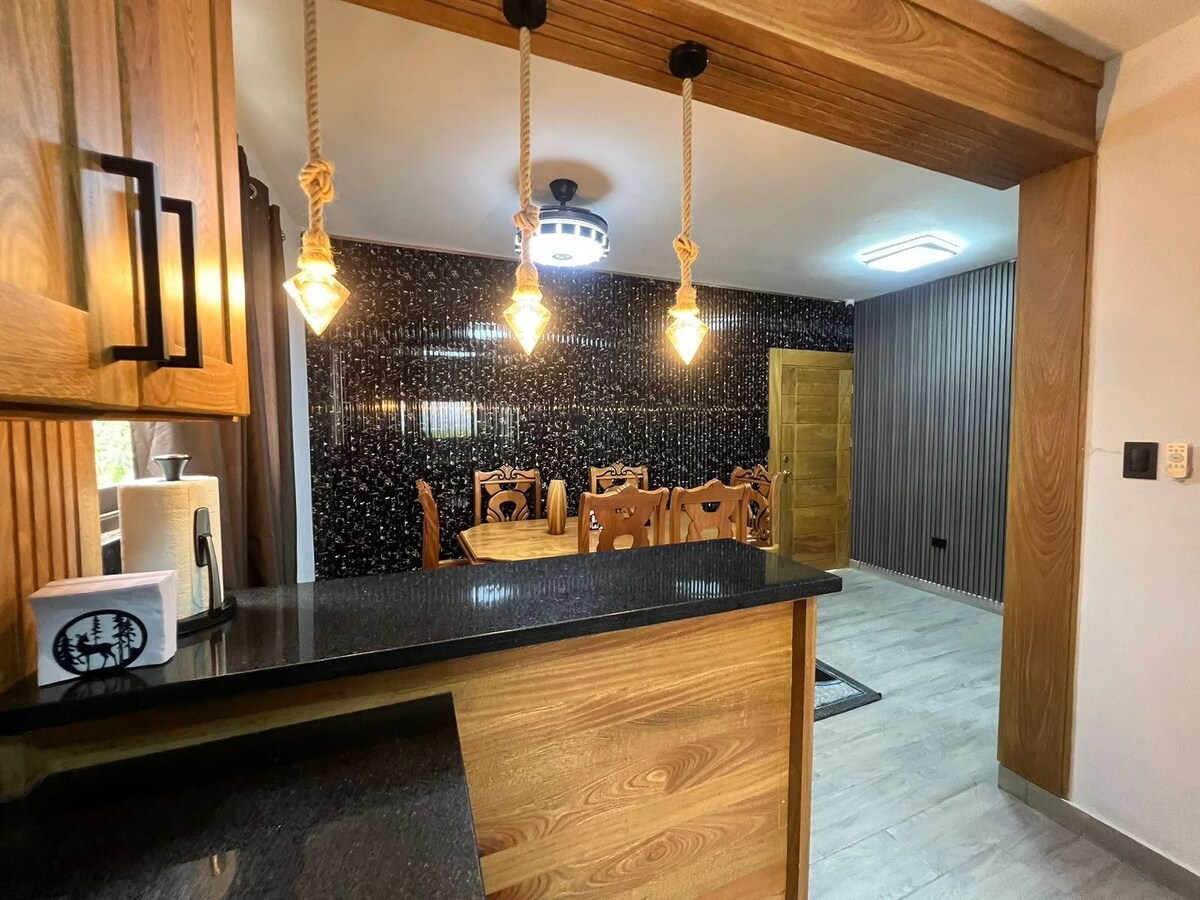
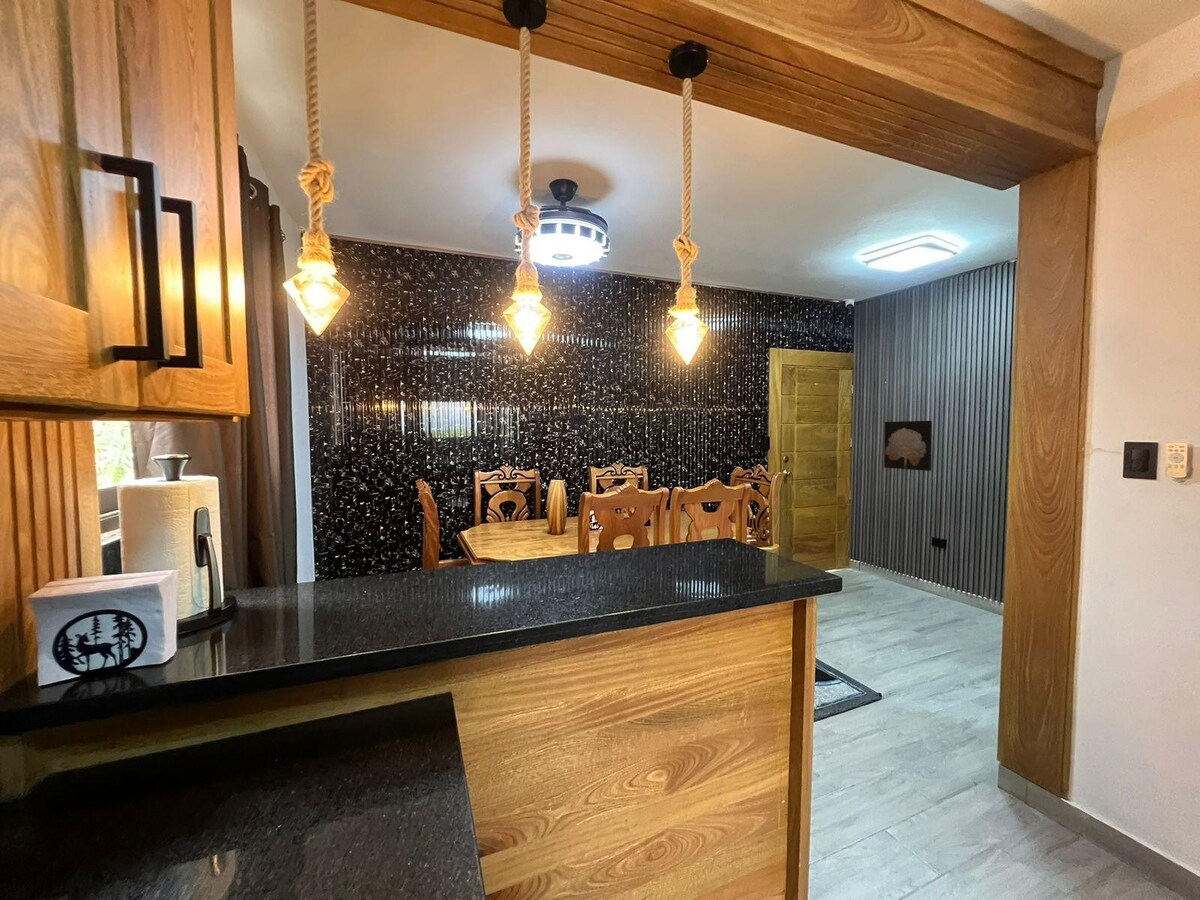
+ wall art (907, 445)
